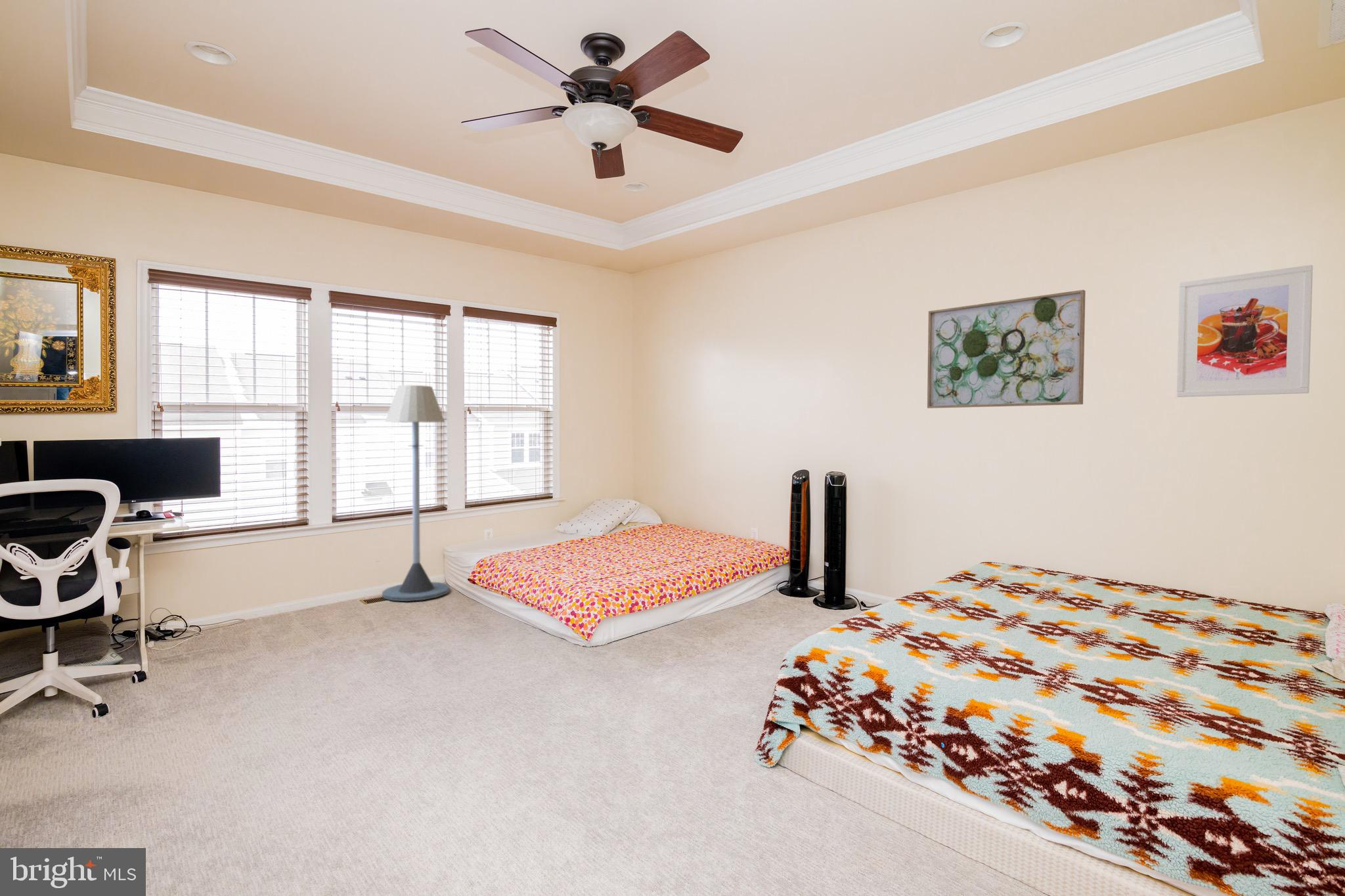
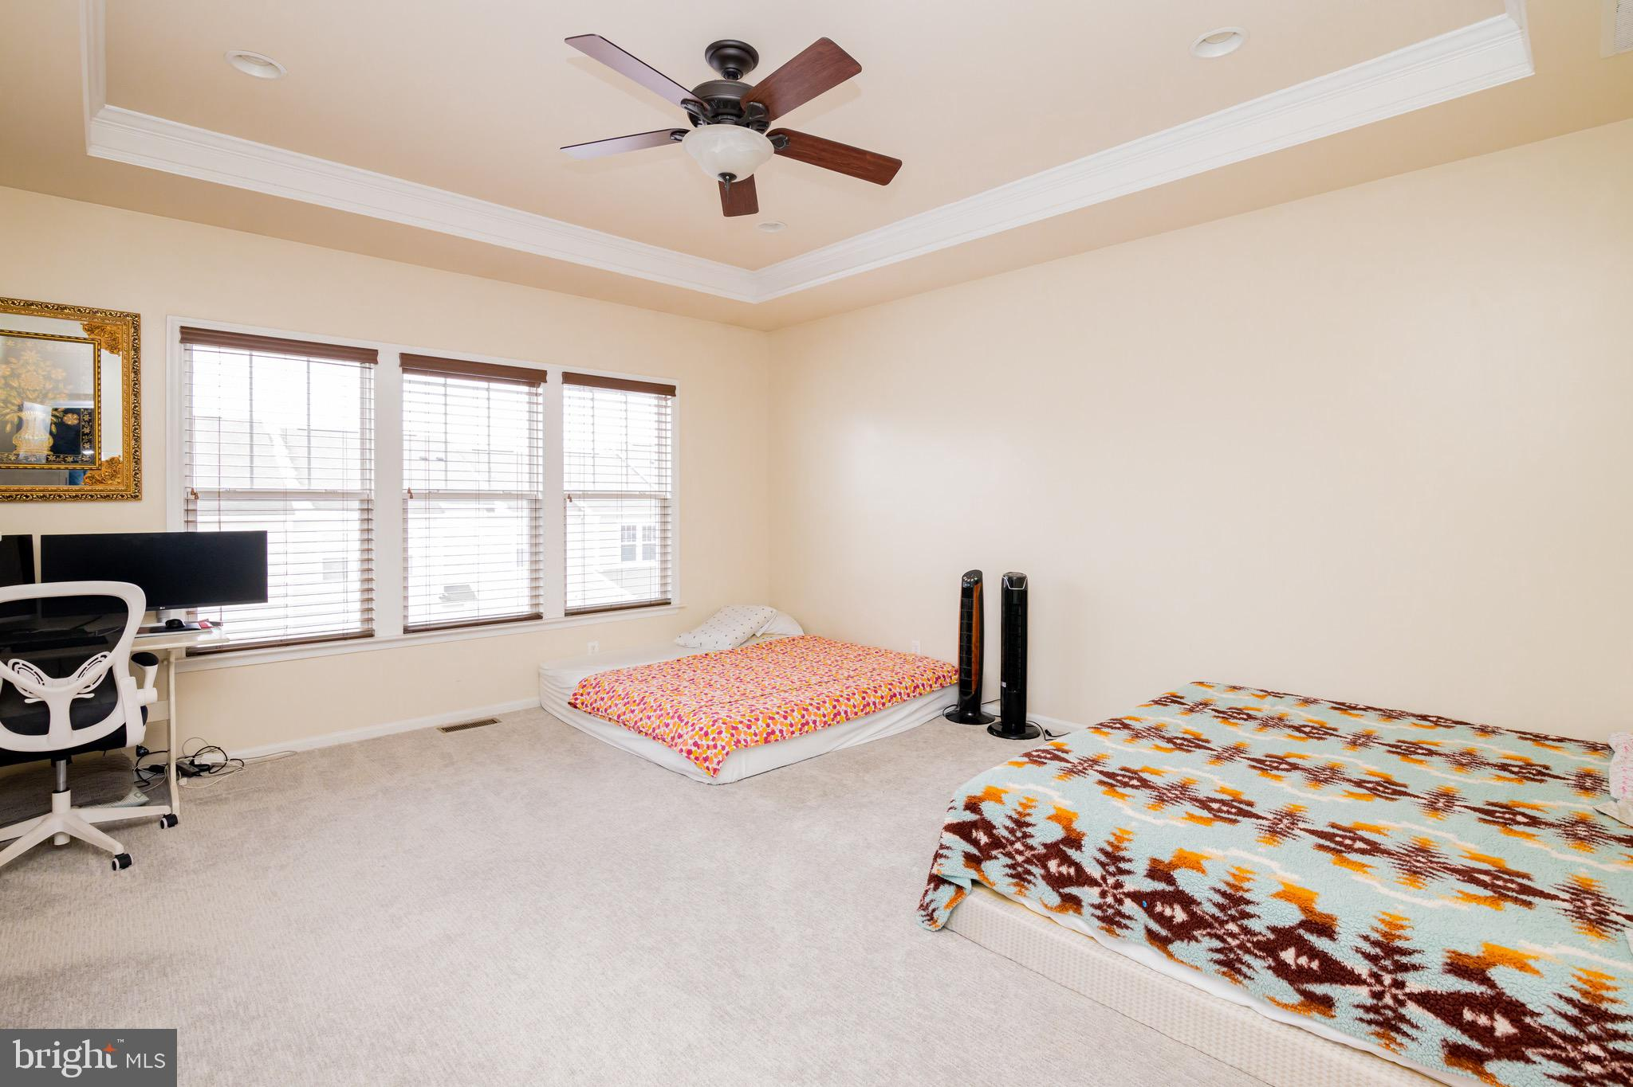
- floor lamp (416, 490)
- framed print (1241, 335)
- wall art (999, 354)
